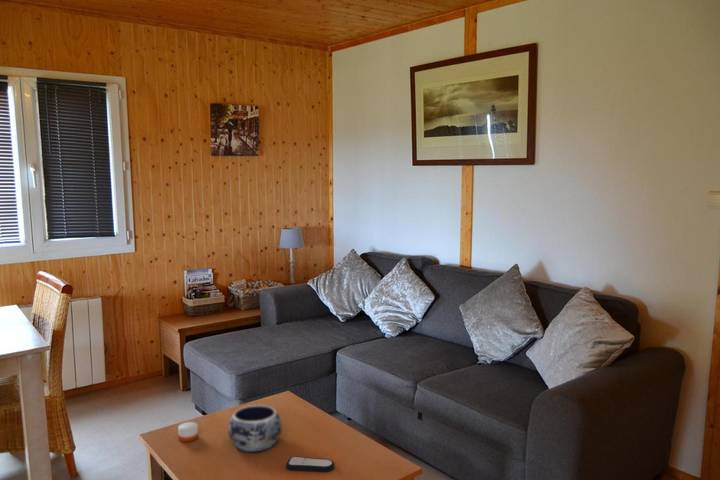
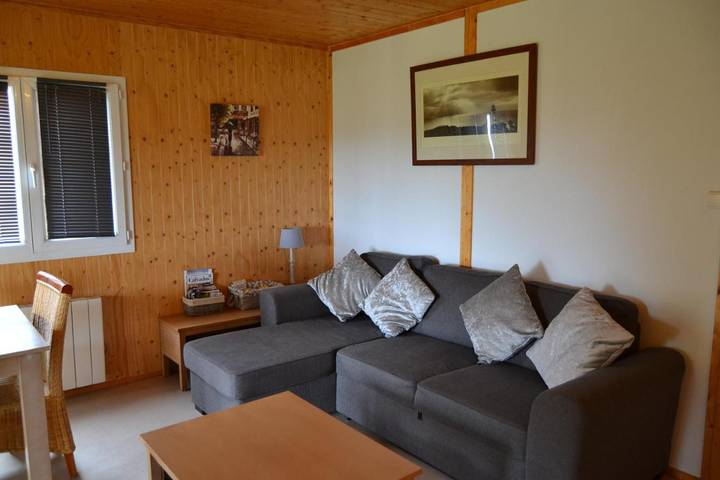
- candle (188, 425)
- remote control (310, 464)
- decorative bowl (255, 427)
